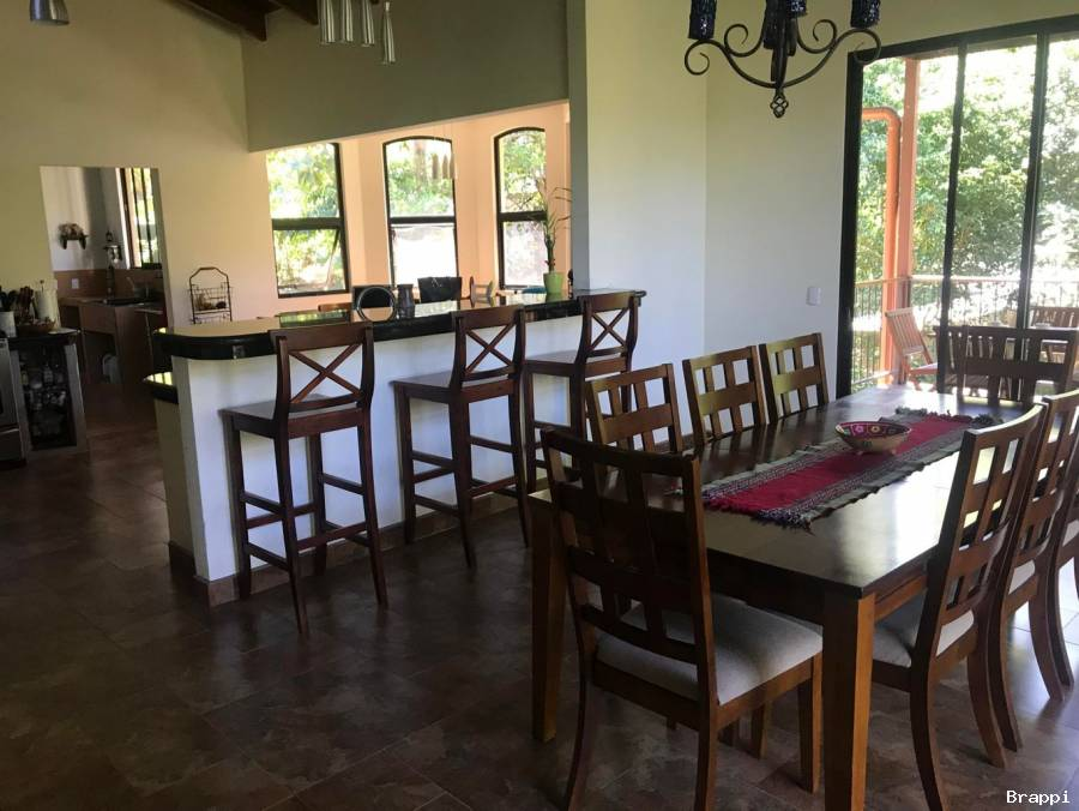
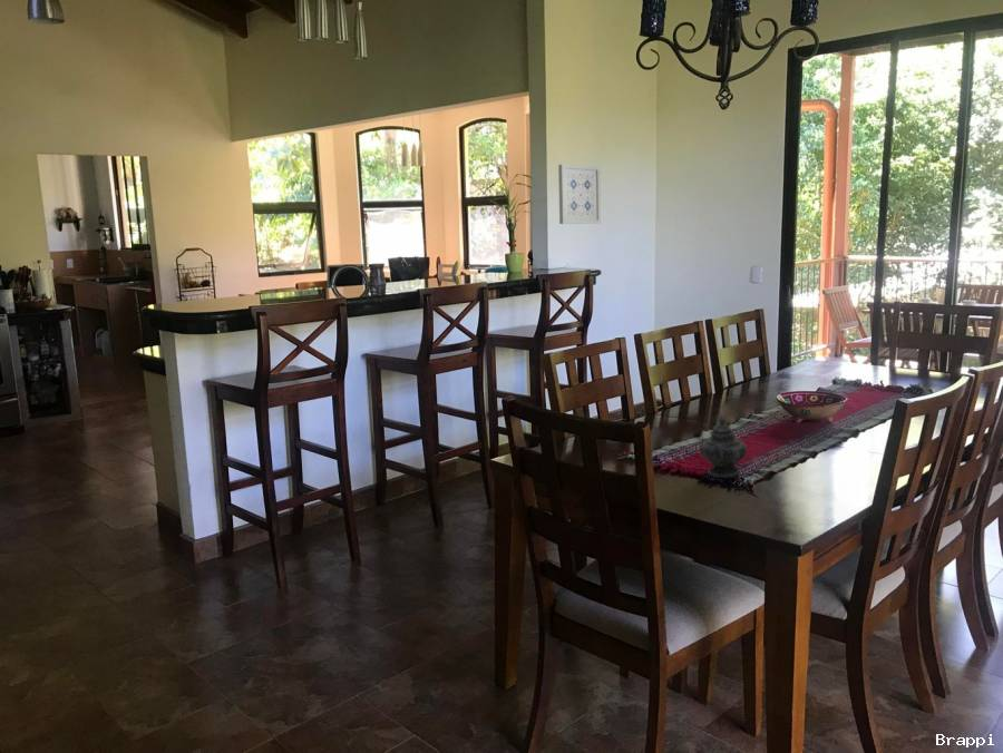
+ wall art (580, 194)
+ teapot (722, 444)
